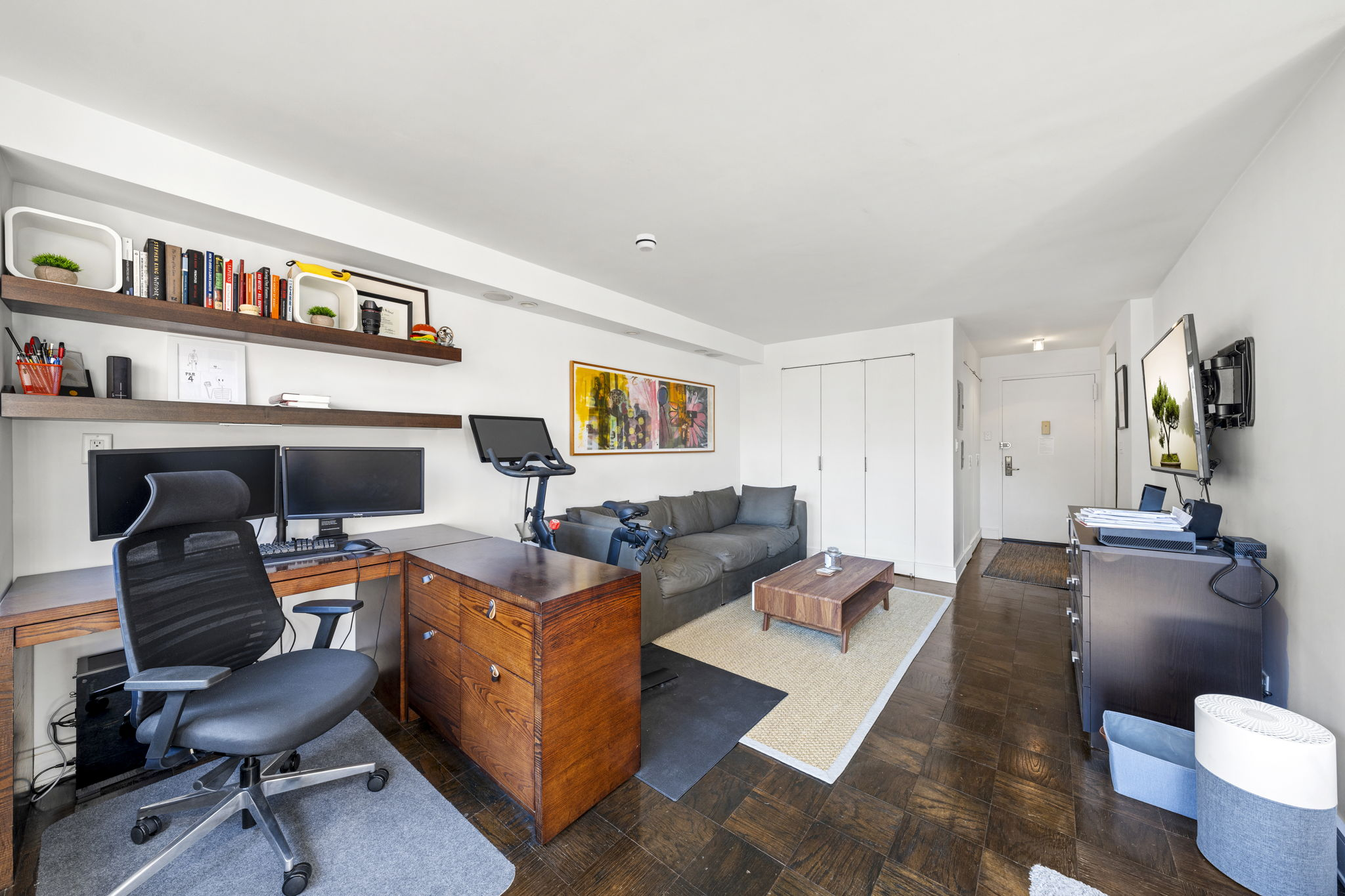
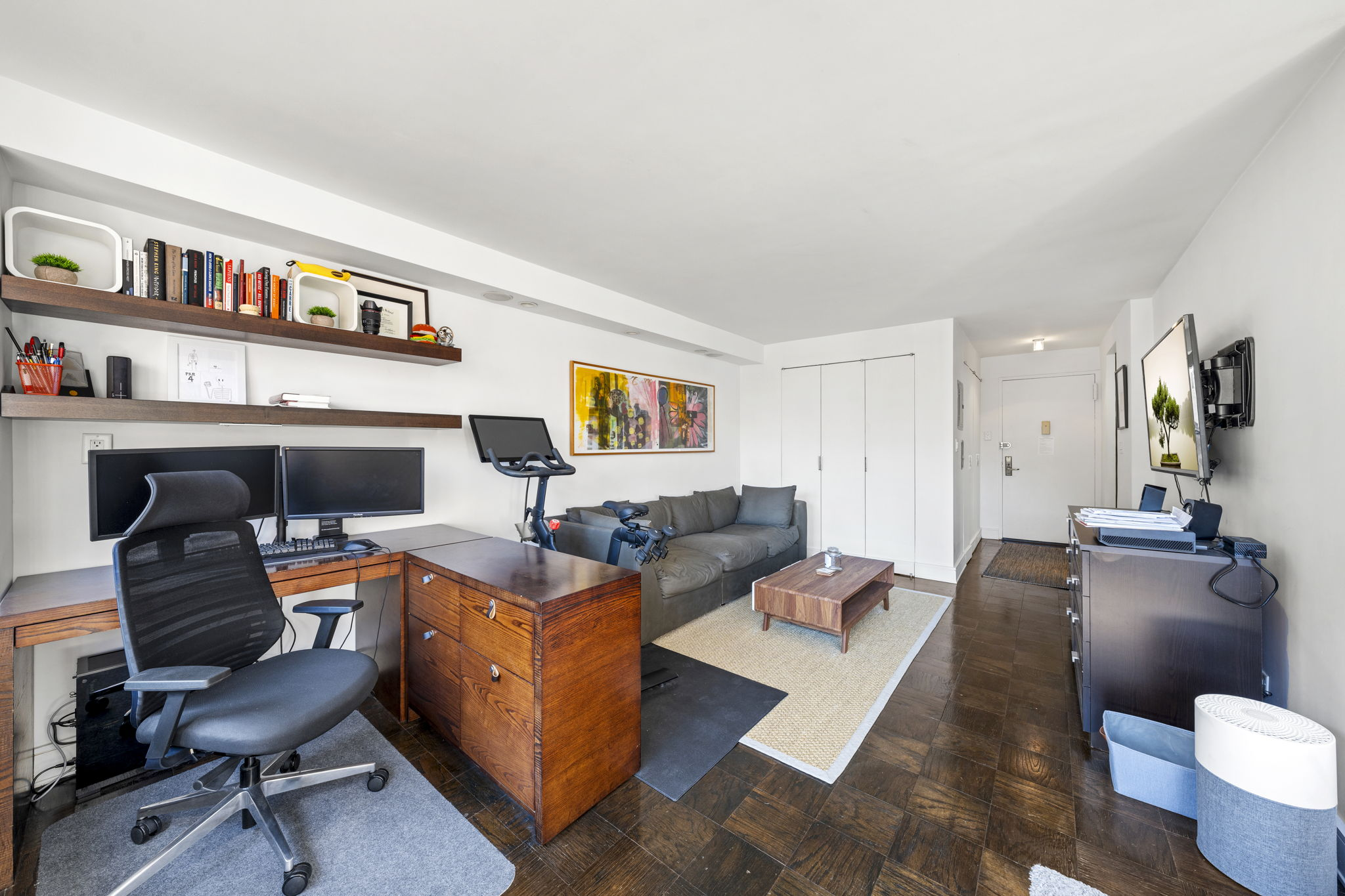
- smoke detector (646, 243)
